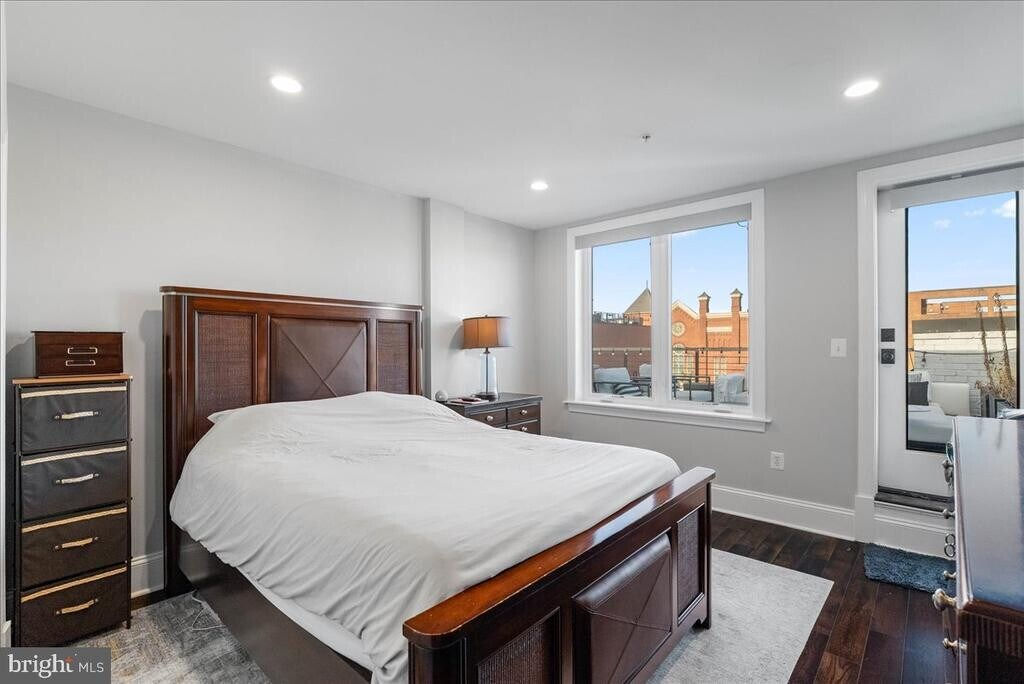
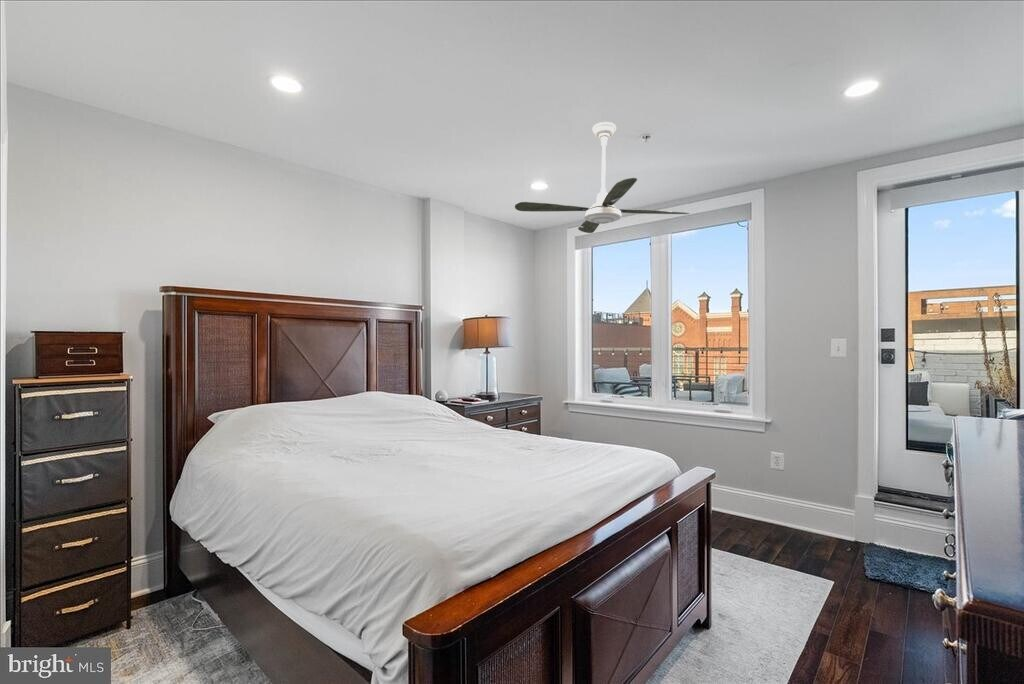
+ ceiling fan (602, 172)
